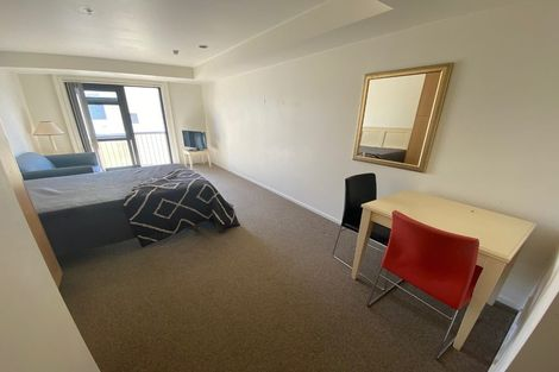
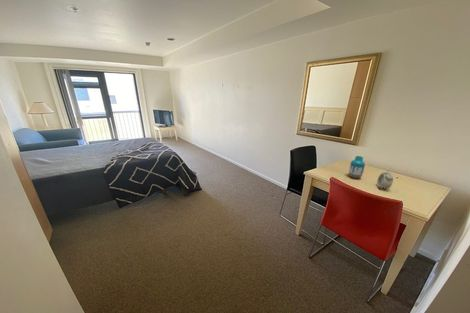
+ alarm clock (385, 179)
+ vase (356, 167)
